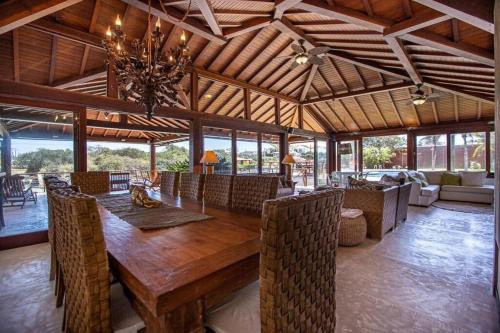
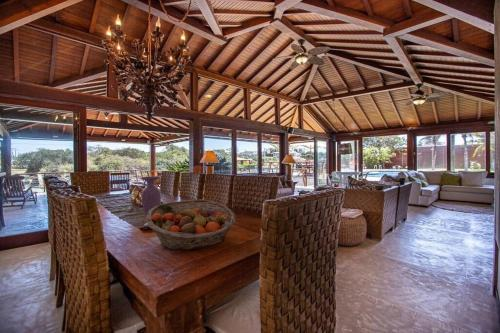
+ vase (151, 200)
+ fruit basket (193, 222)
